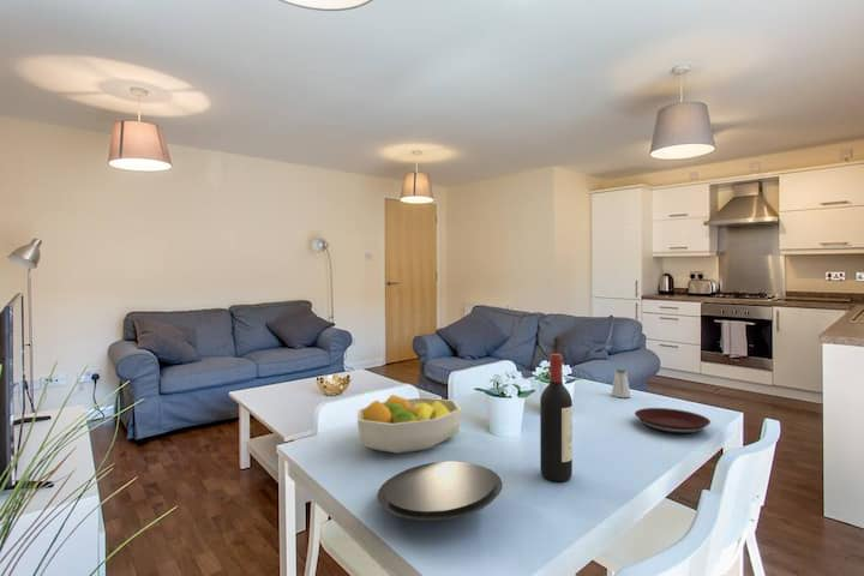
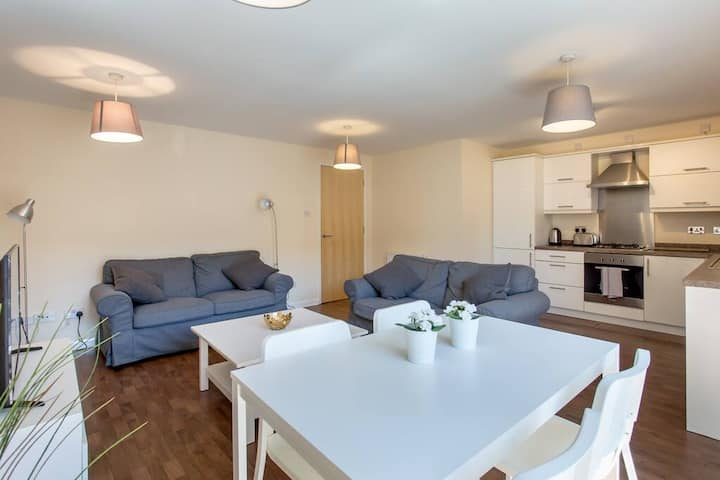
- plate (439, 492)
- wine bottle (556, 414)
- saltshaker (620, 382)
- fruit bowl (409, 418)
- plate (671, 421)
